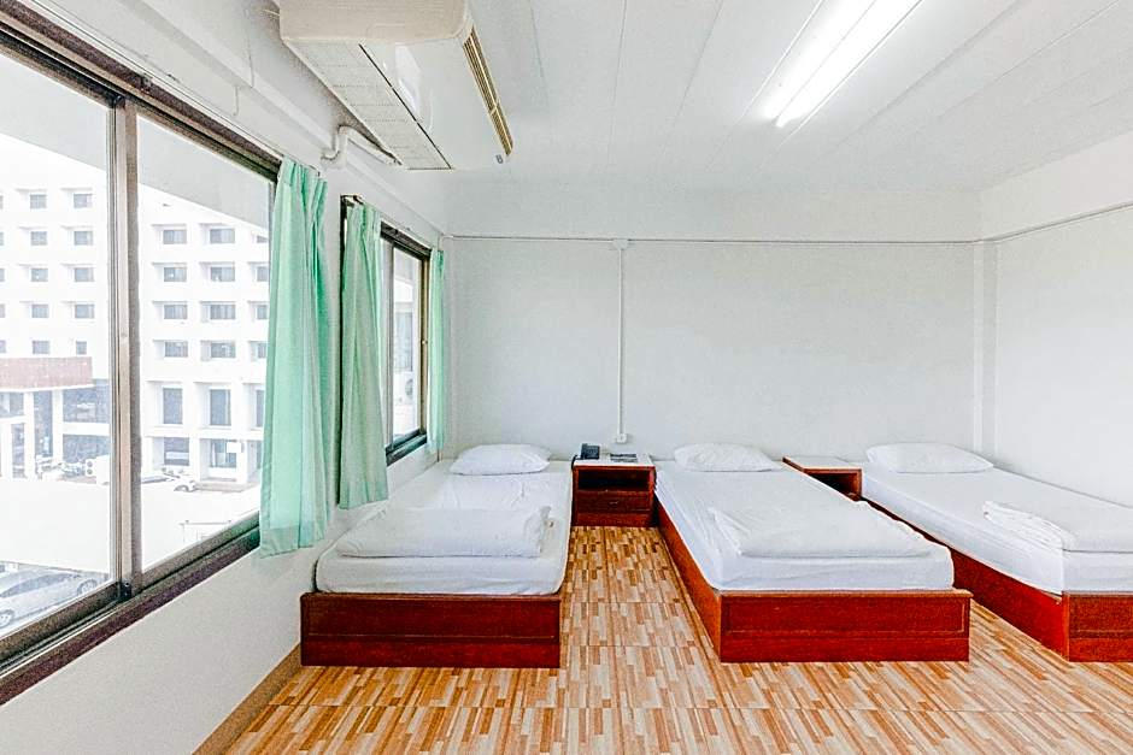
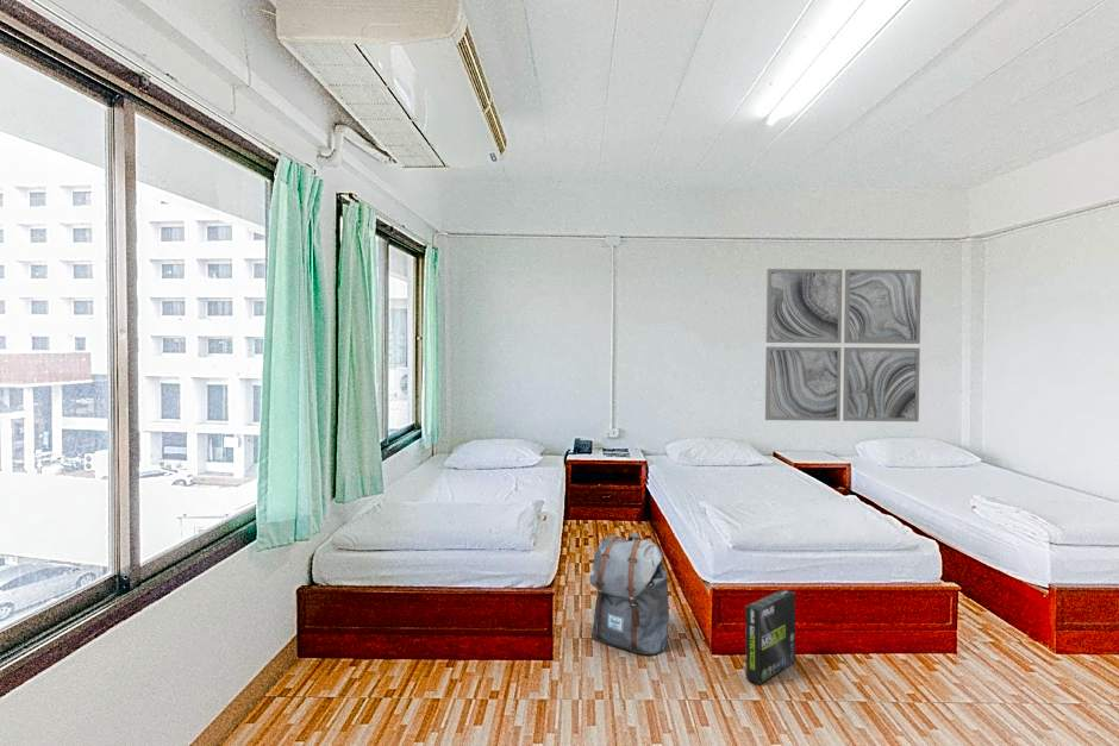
+ box (770, 634)
+ backpack (629, 587)
+ wall art (840, 347)
